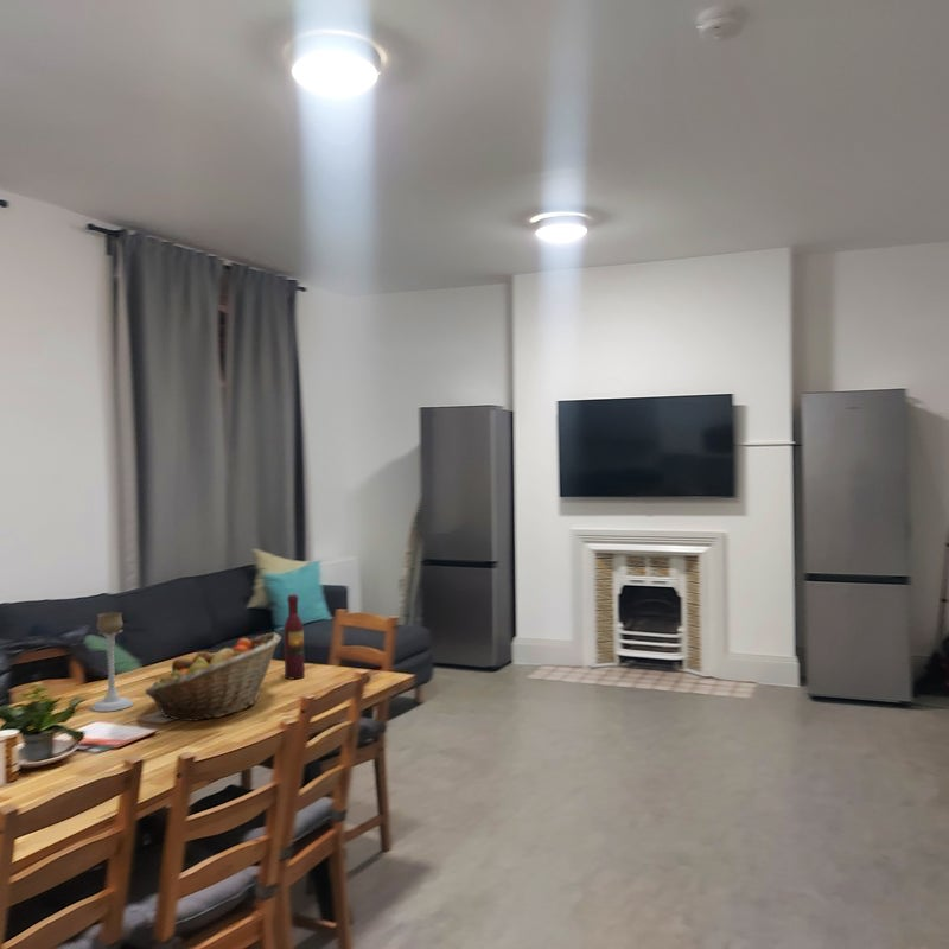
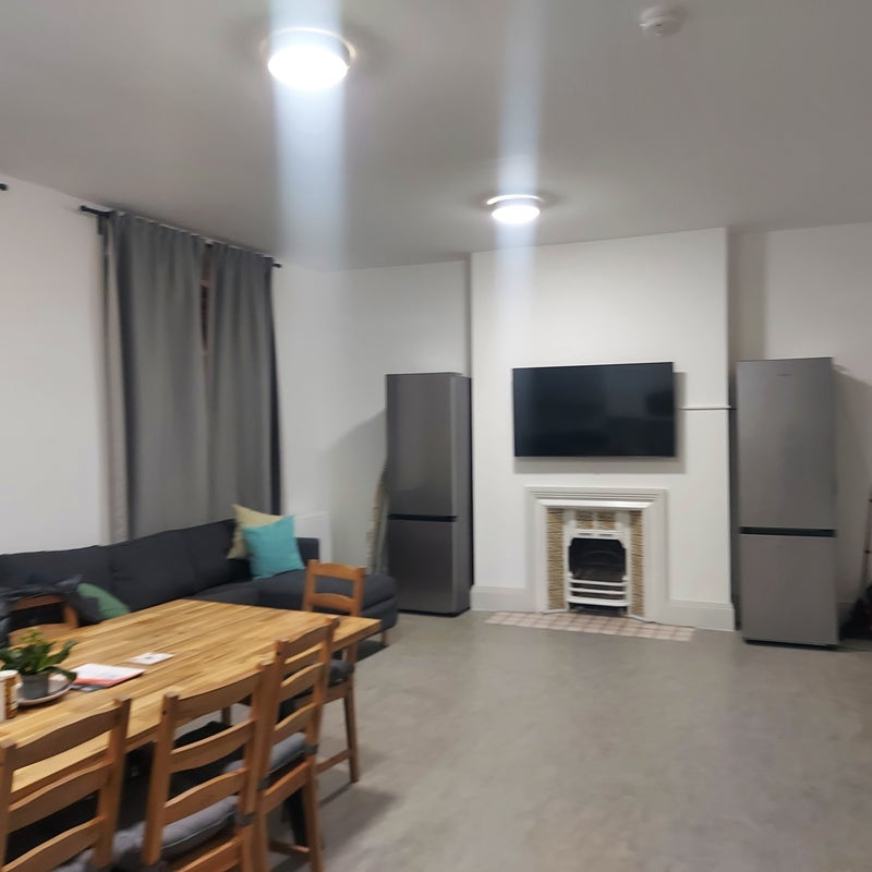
- candle holder (110, 660)
- wine bottle (293, 636)
- fruit basket (216, 673)
